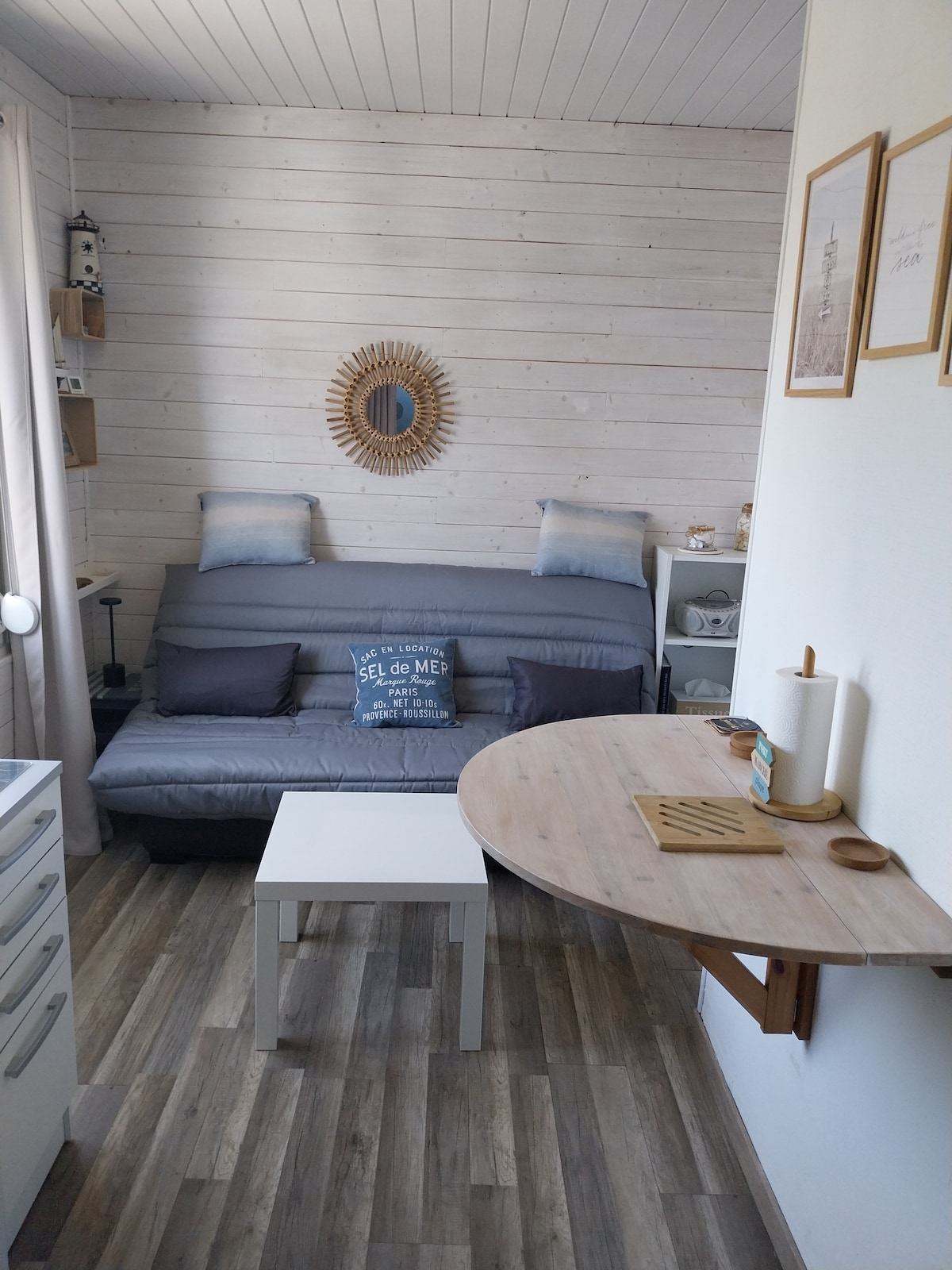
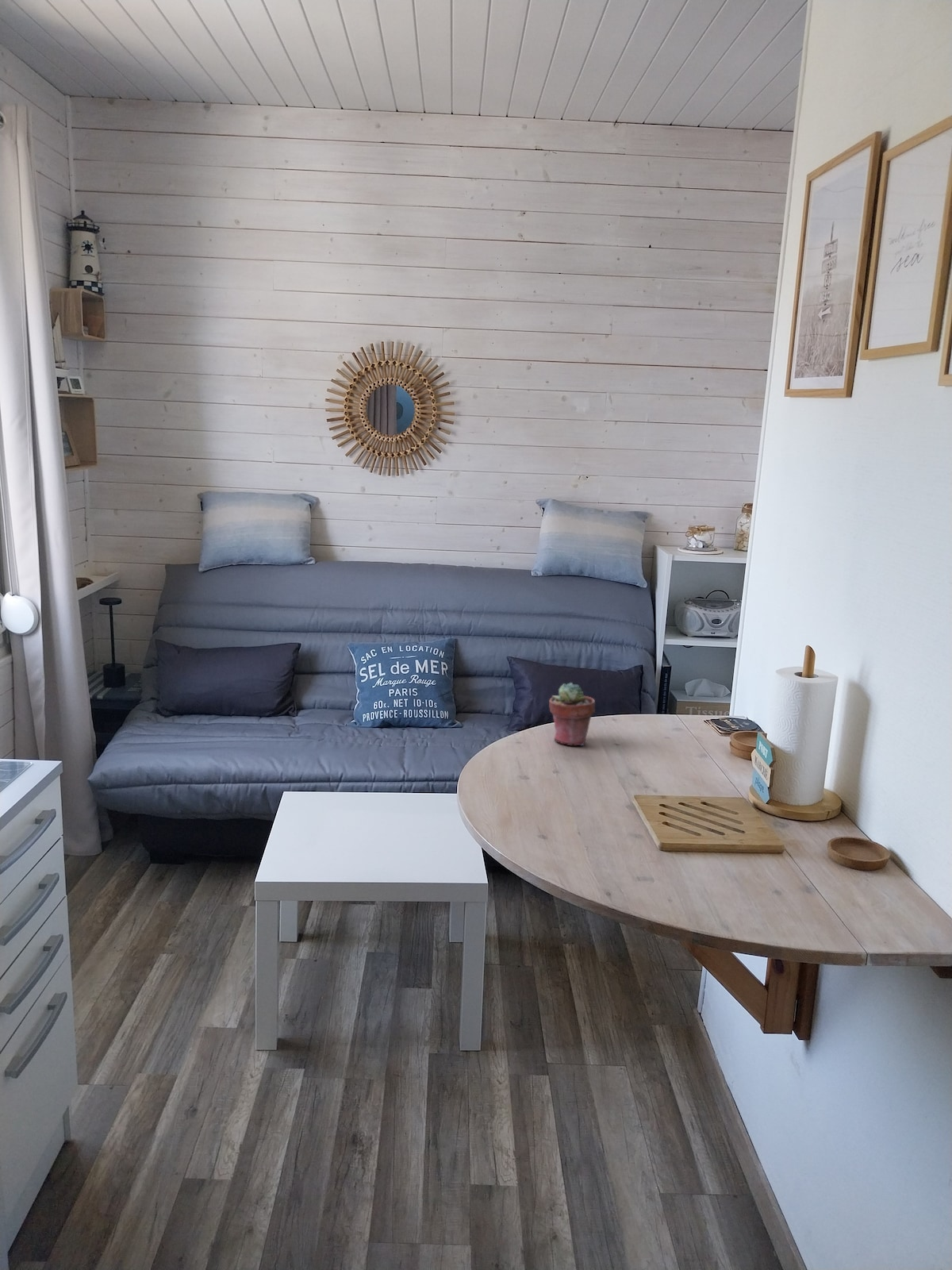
+ potted succulent (571, 712)
